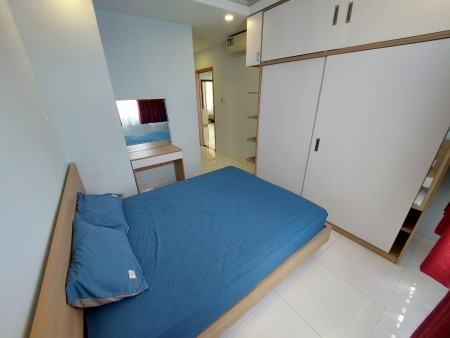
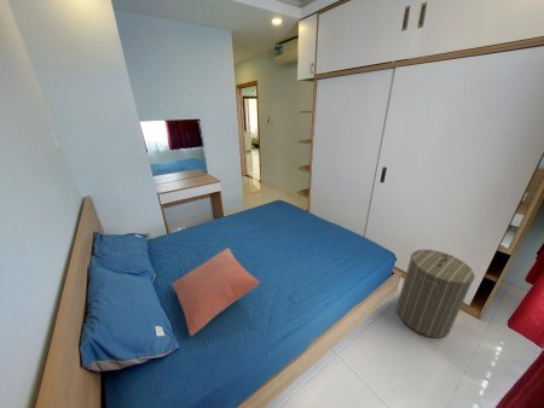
+ laundry hamper (432, 287)
+ pillow (213, 282)
